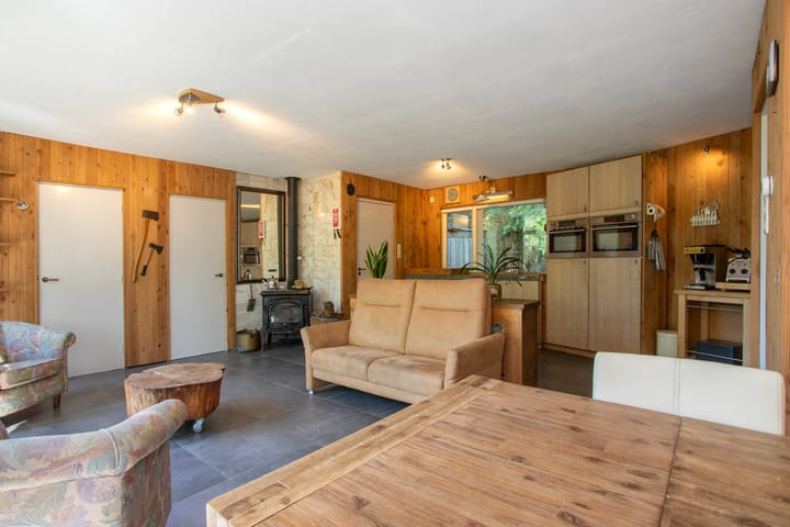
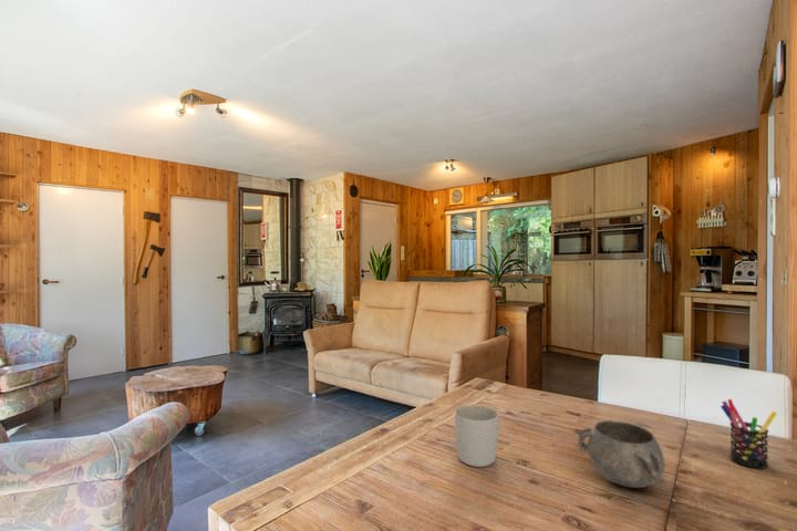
+ decorative bowl (630, 456)
+ mug (474, 431)
+ pen holder (747, 431)
